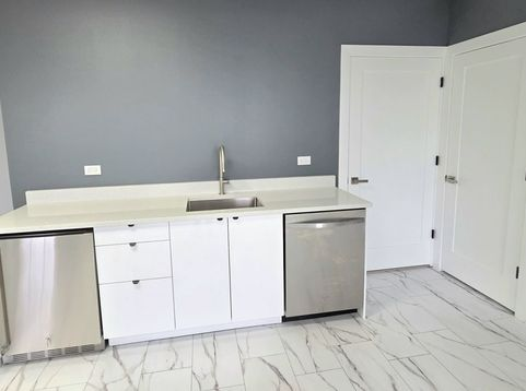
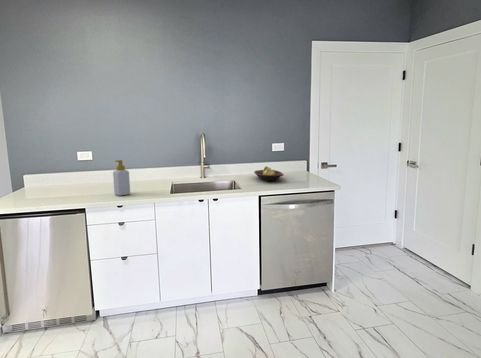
+ fruit bowl (268, 173)
+ soap bottle (121, 177)
